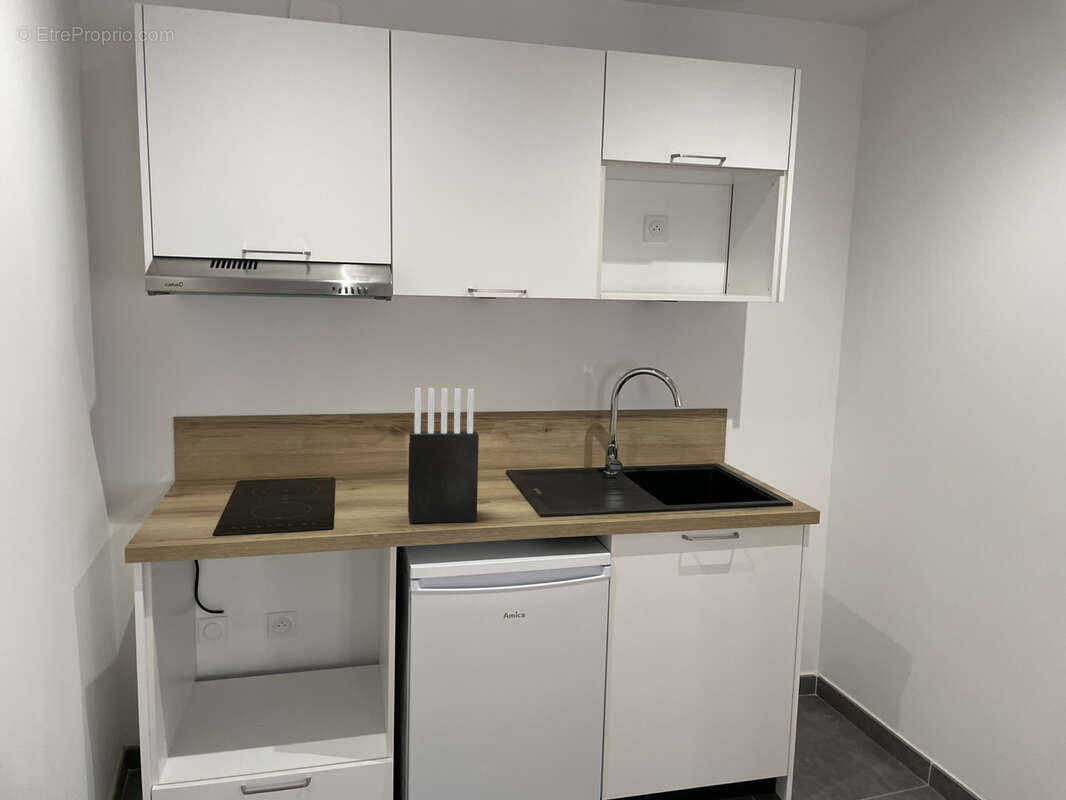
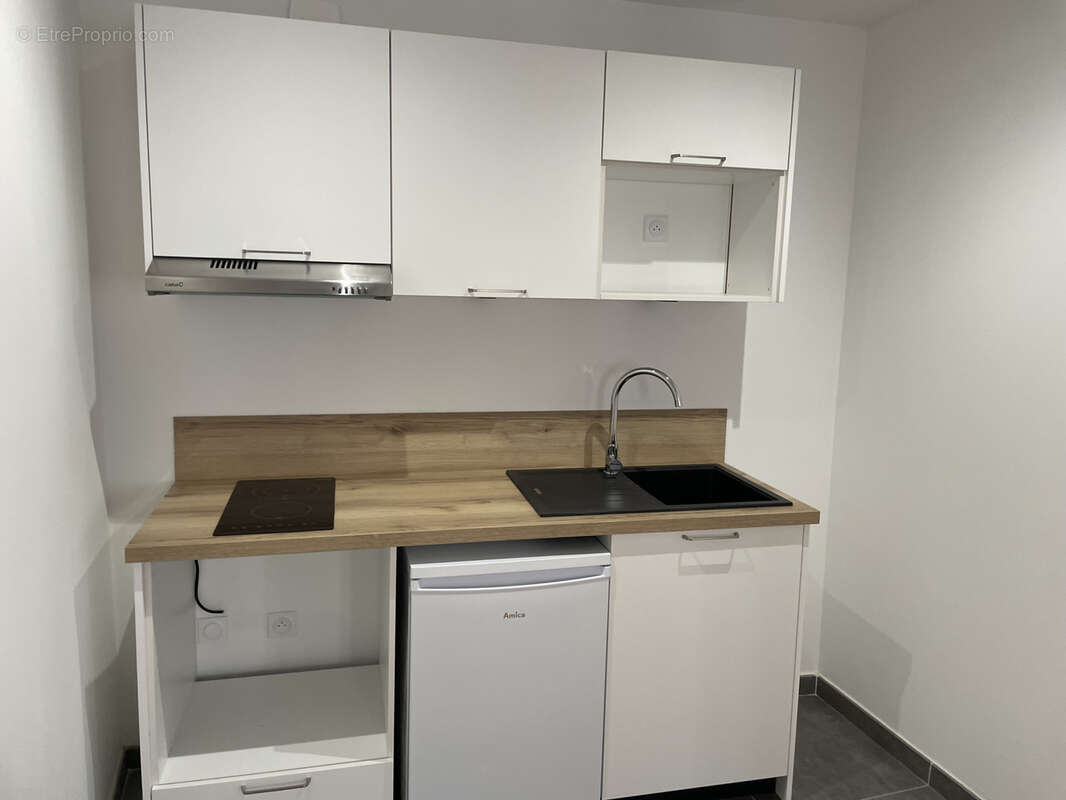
- knife block (442, 452)
